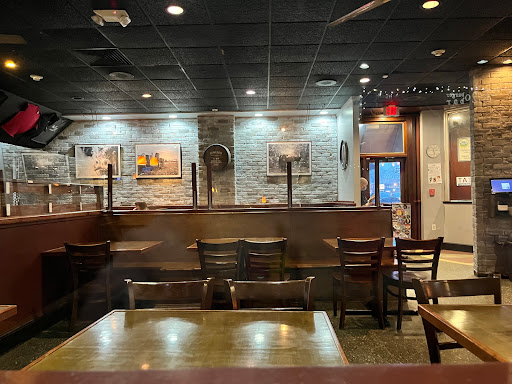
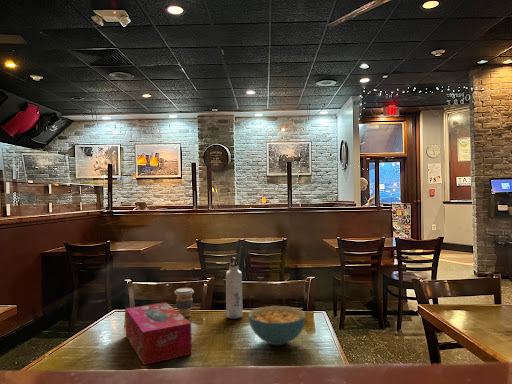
+ coffee cup (184, 302)
+ water bottle (234, 286)
+ cereal bowl (277, 328)
+ tissue box (156, 329)
